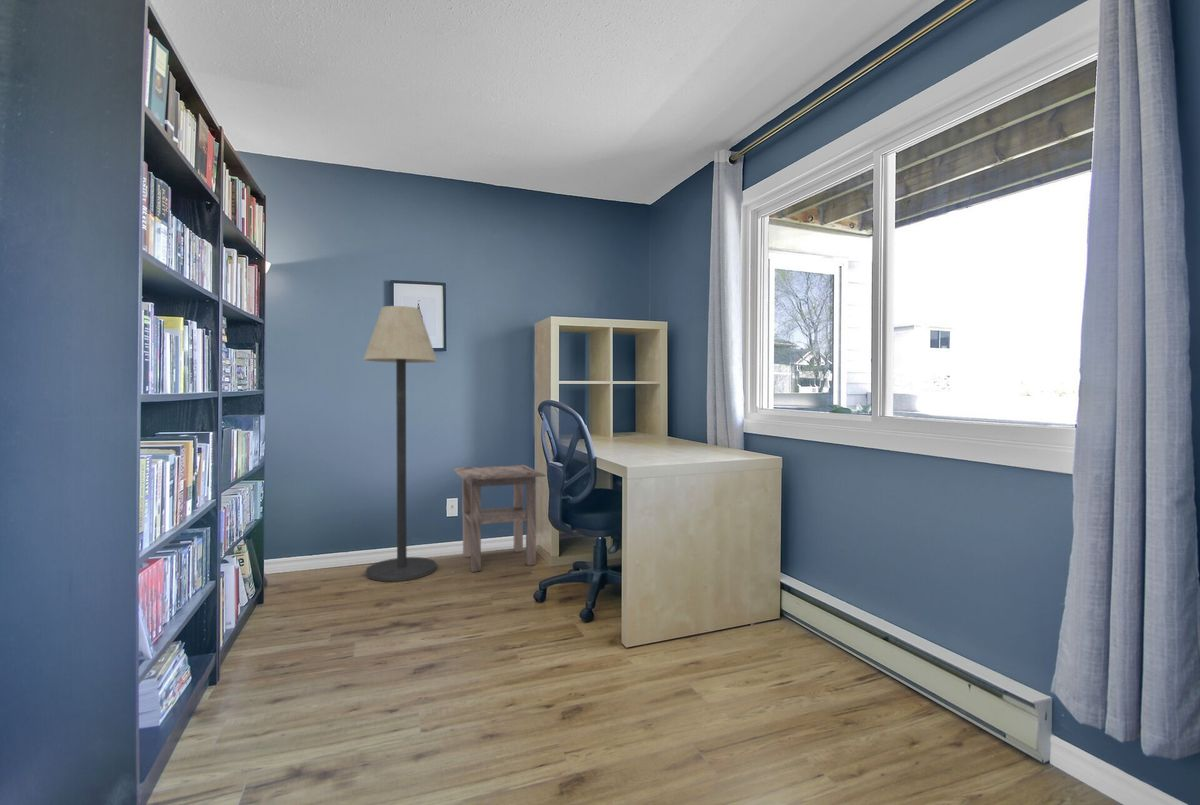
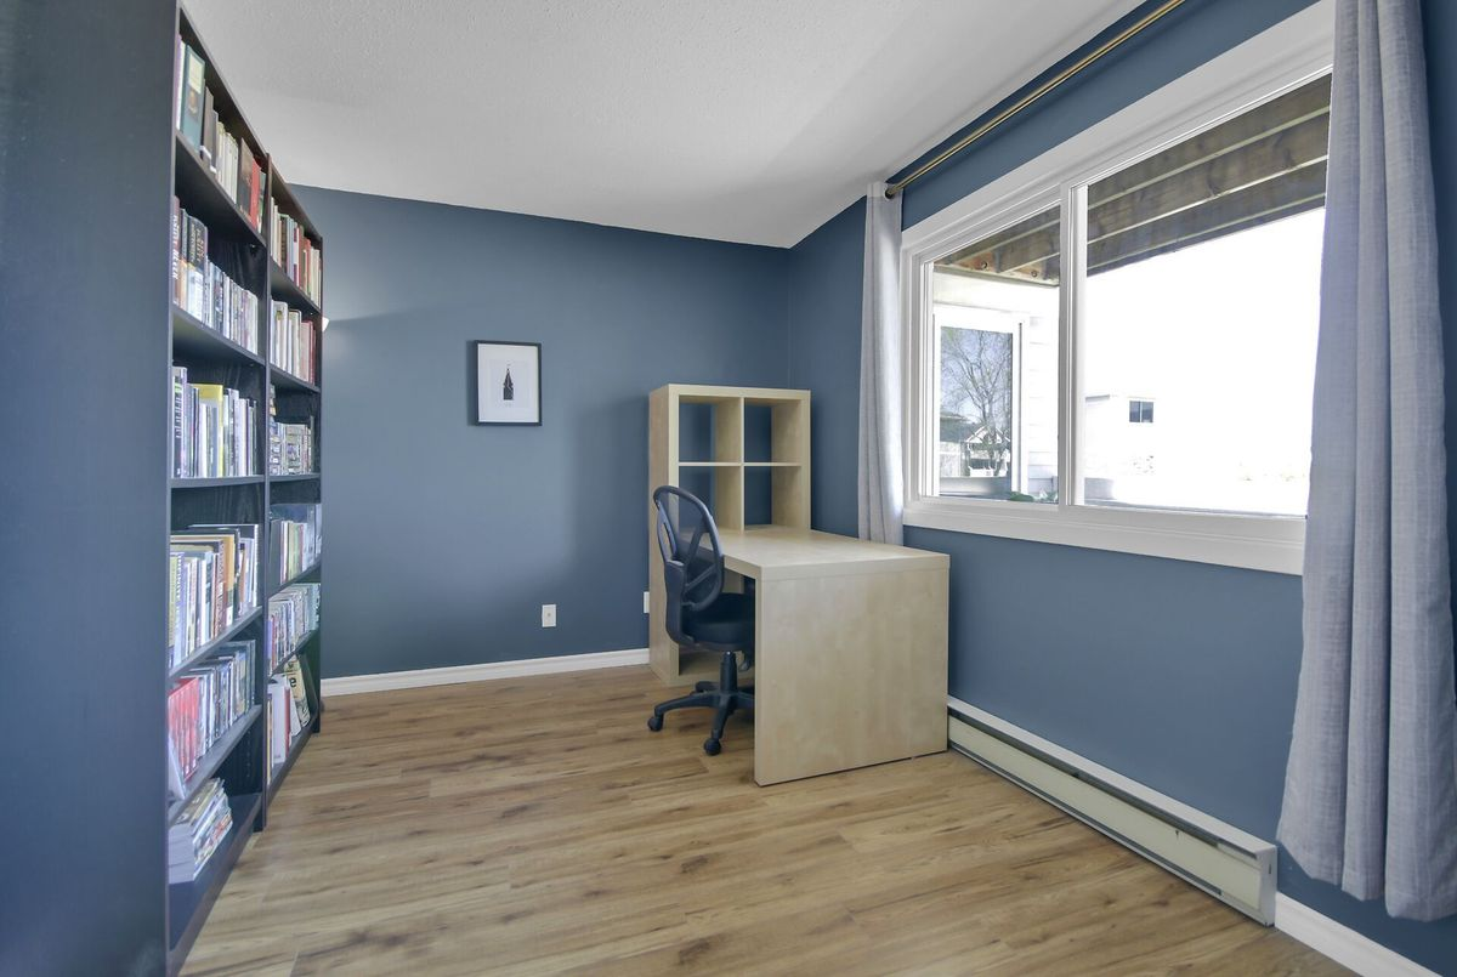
- side table (498, 514)
- floor lamp (401, 439)
